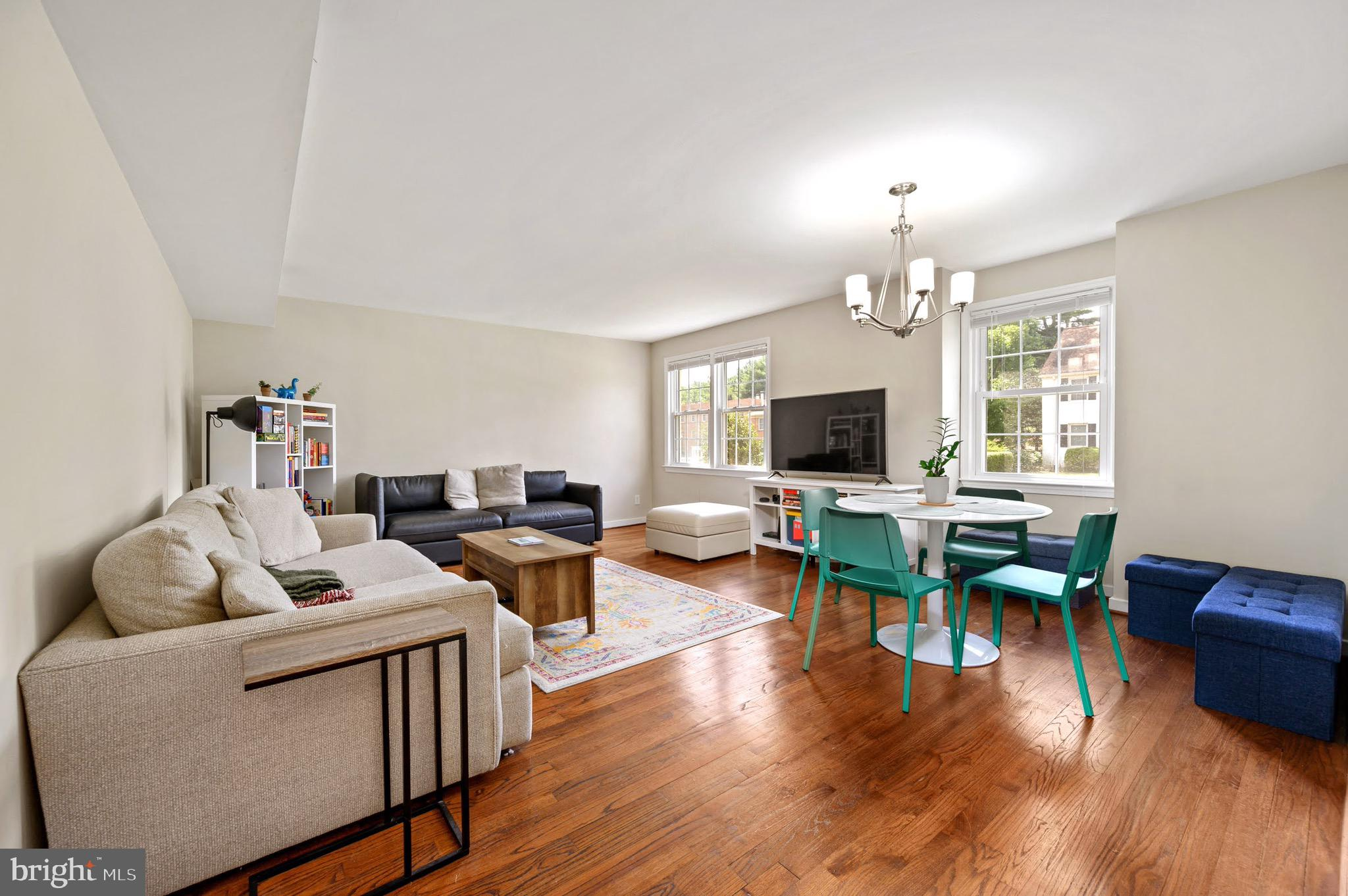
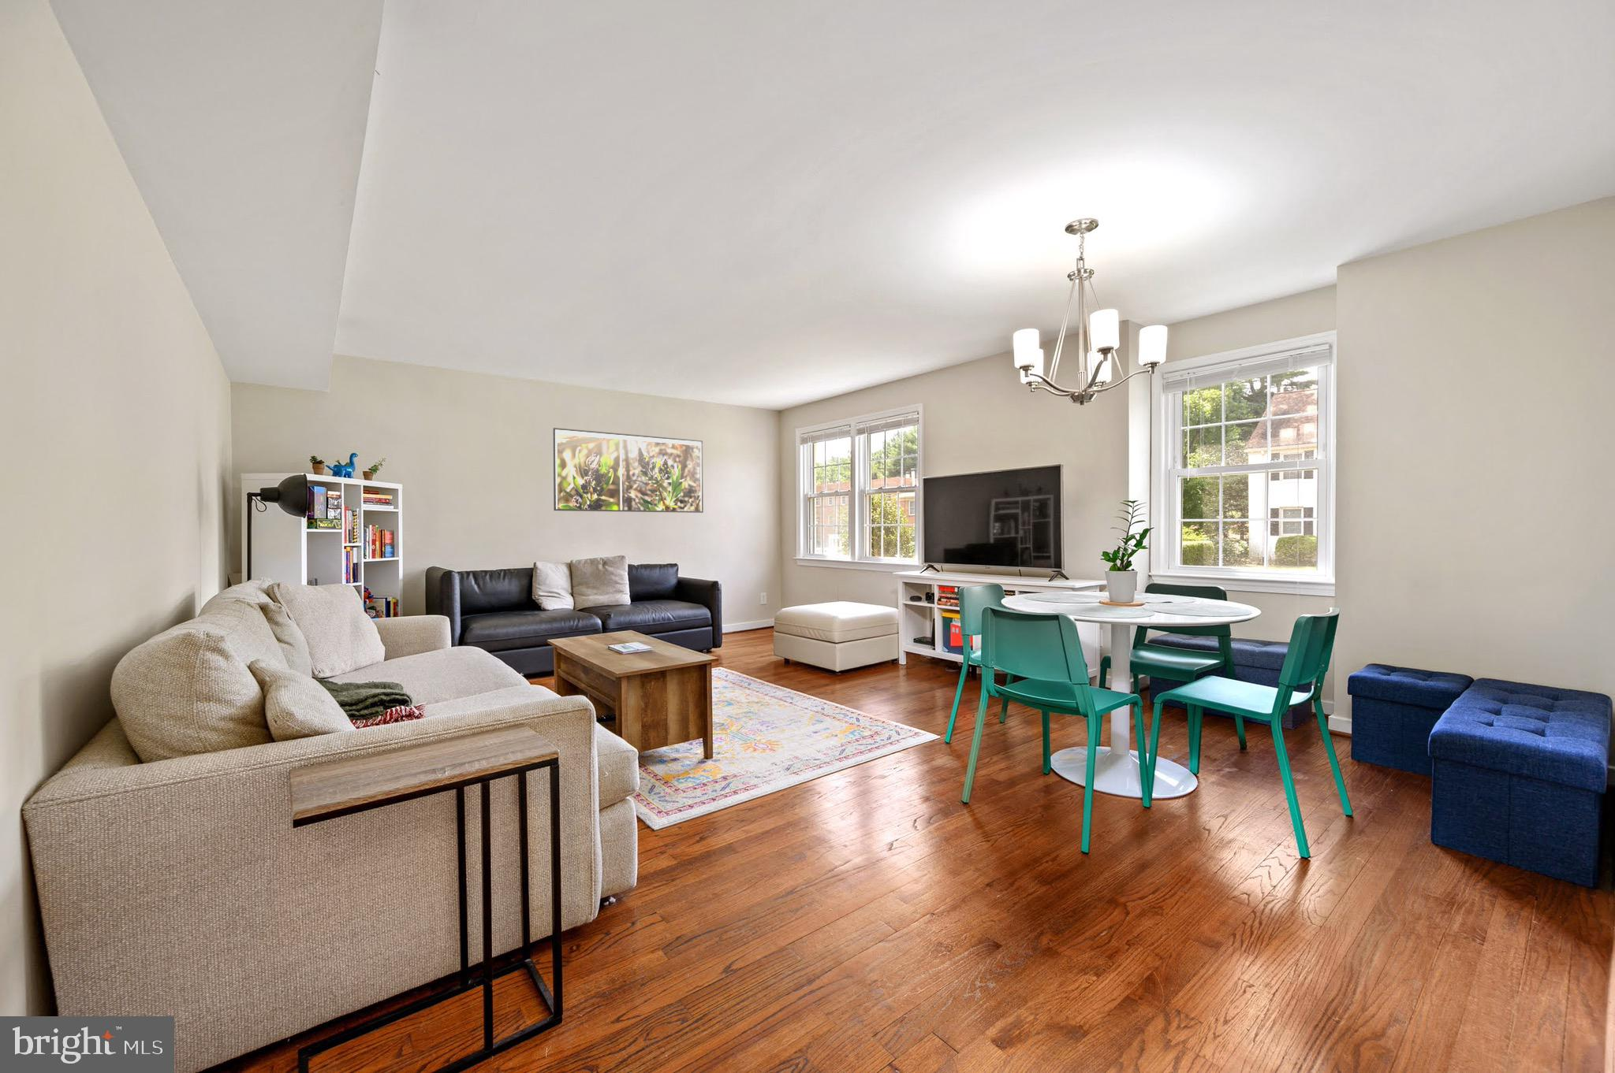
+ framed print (634, 473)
